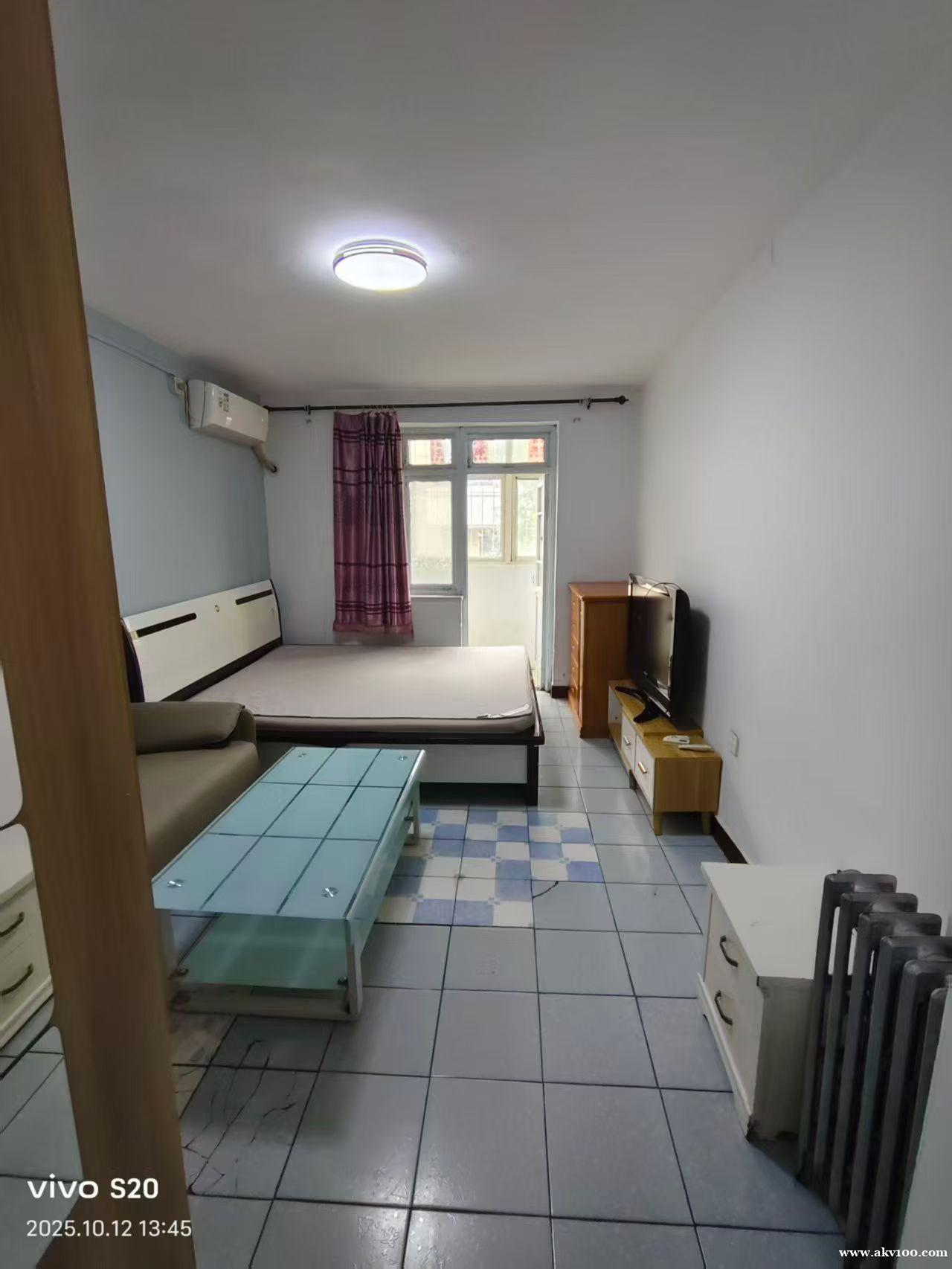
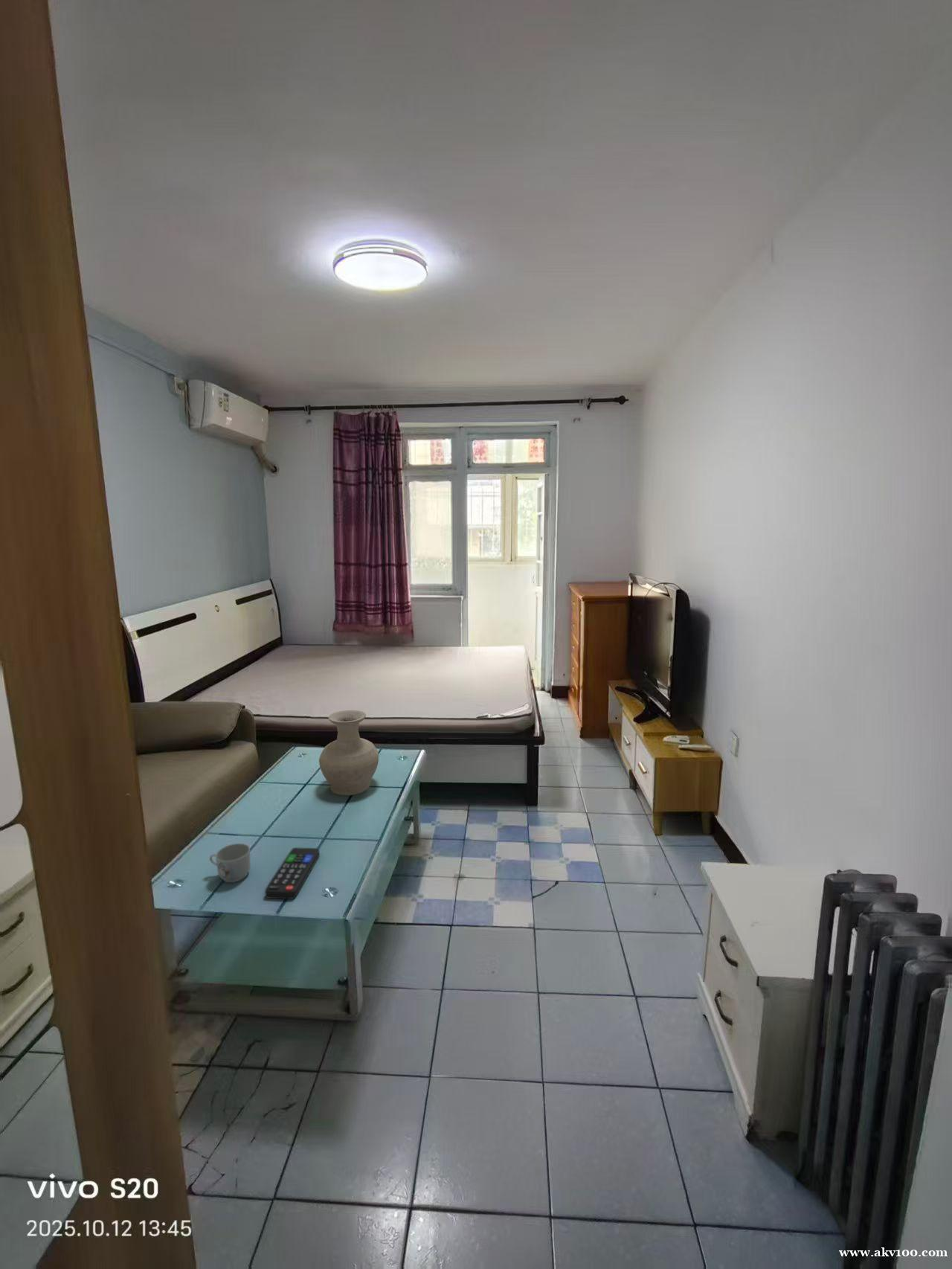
+ vase (349, 751)
+ remote control (294, 871)
+ mug (229, 864)
